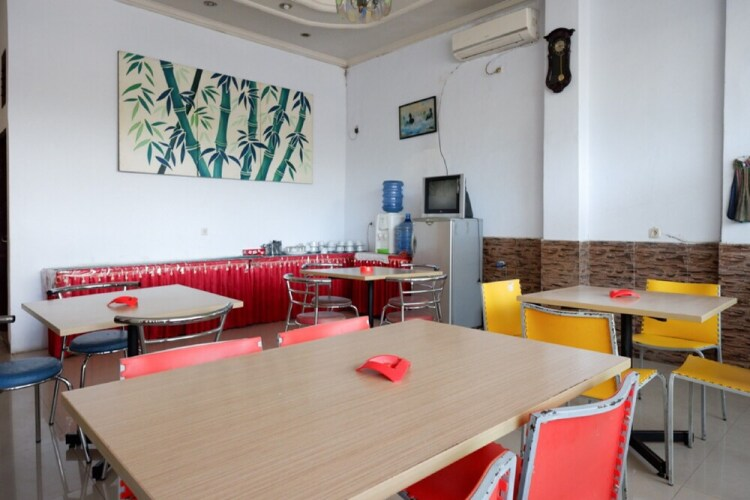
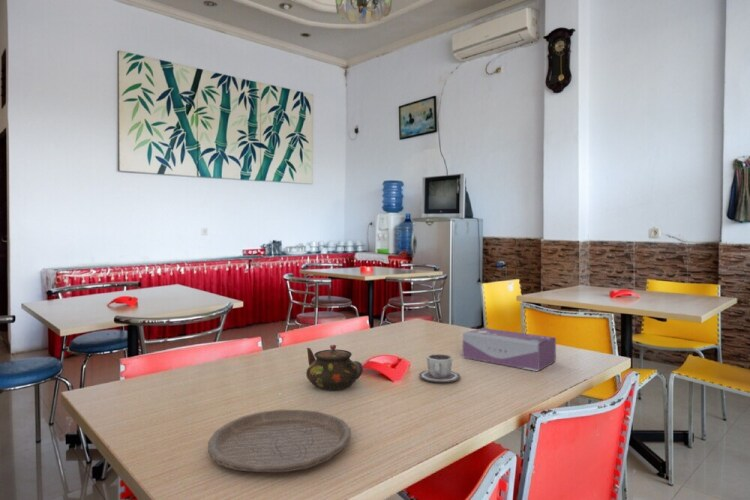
+ teapot (332, 364)
+ cup (439, 367)
+ plate (281, 439)
+ tissue box (508, 346)
